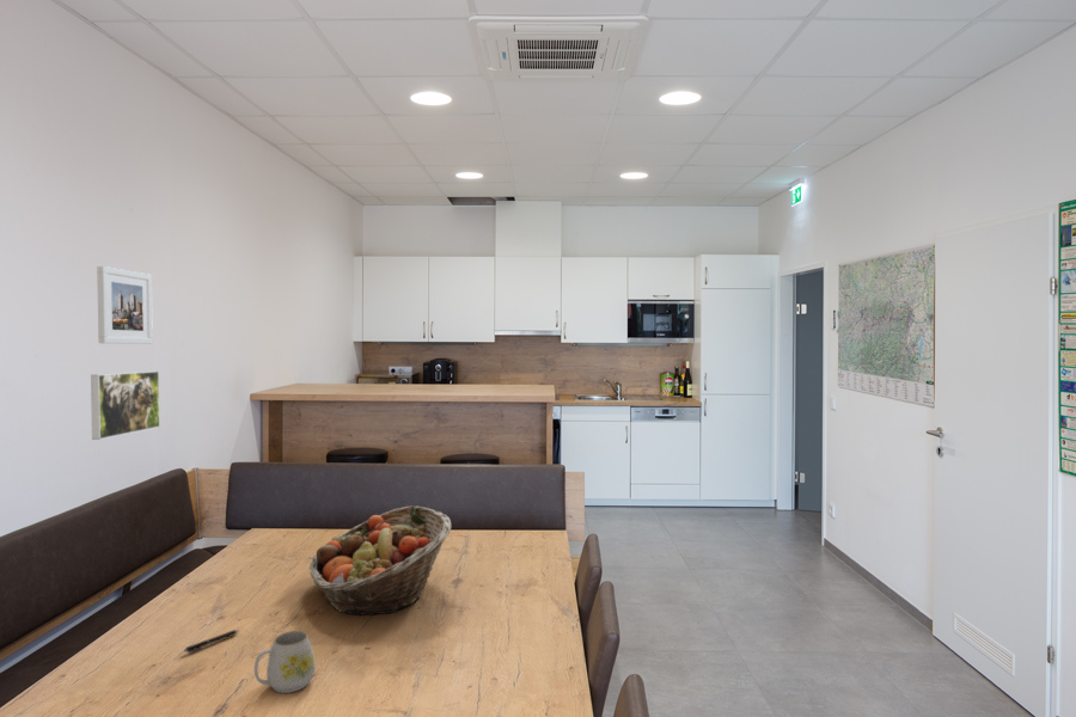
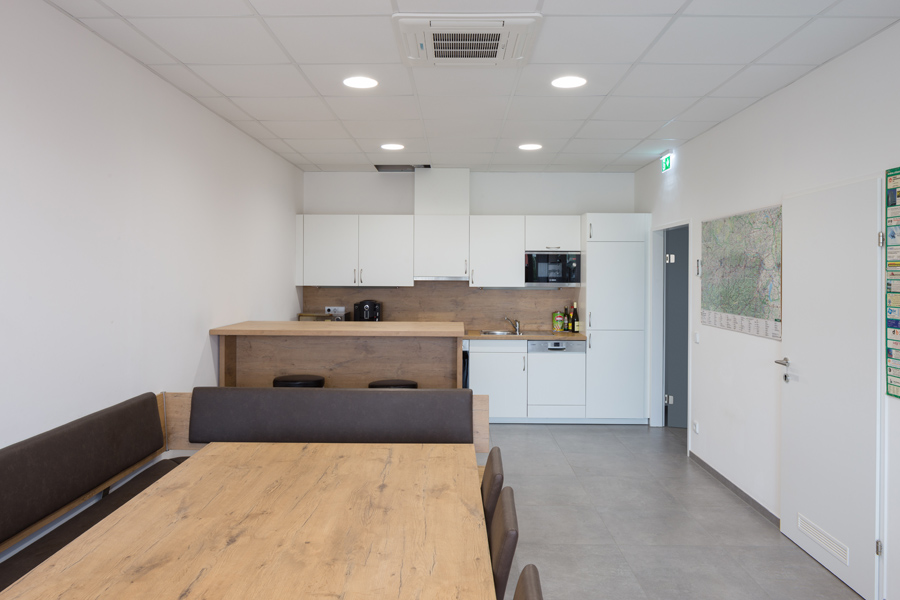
- mug (285, 662)
- pen (213, 639)
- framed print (126, 307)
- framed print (127, 403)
- fruit basket (381, 556)
